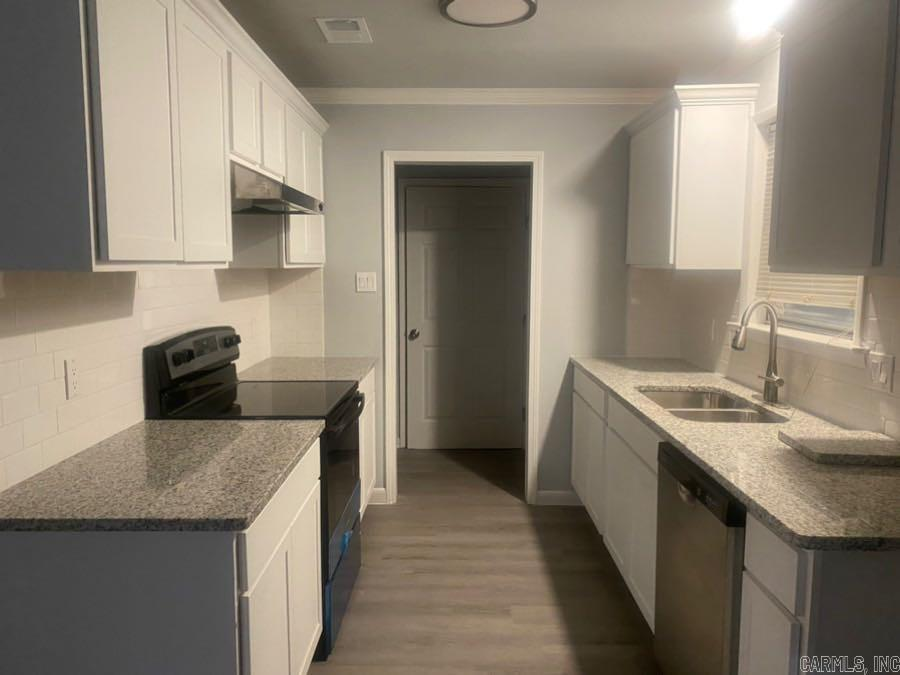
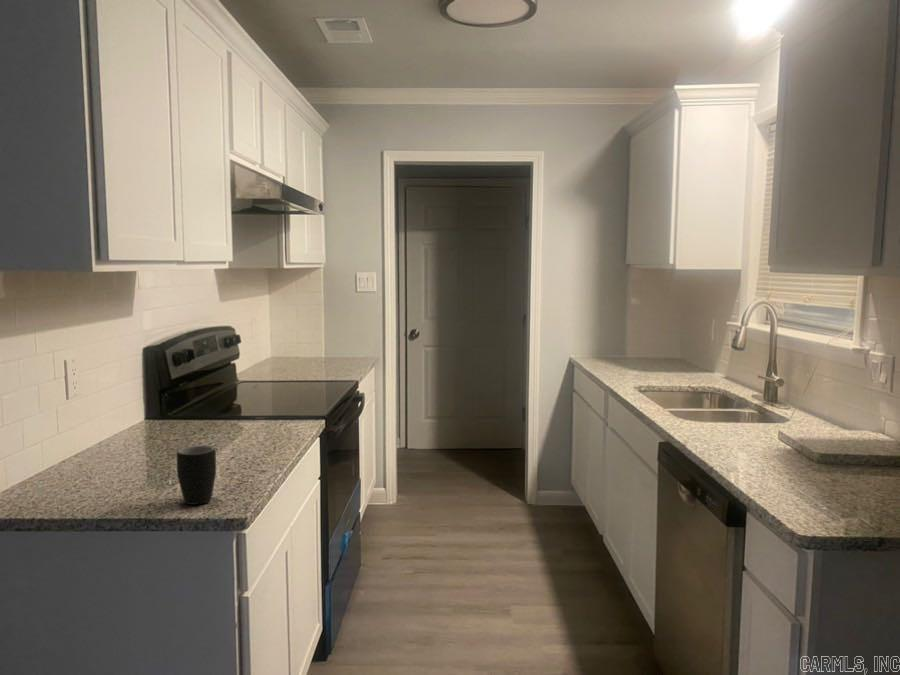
+ mug (194, 472)
